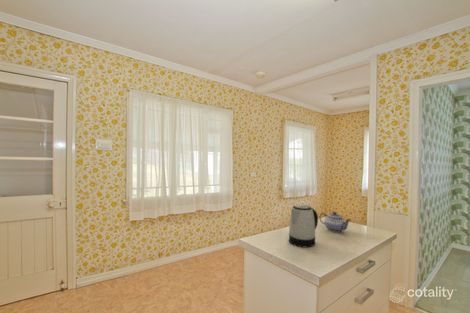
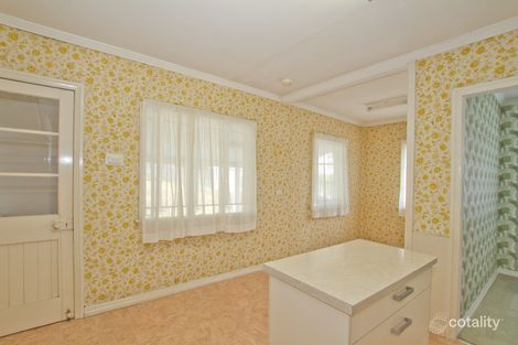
- teapot (334, 221)
- kettle (304, 223)
